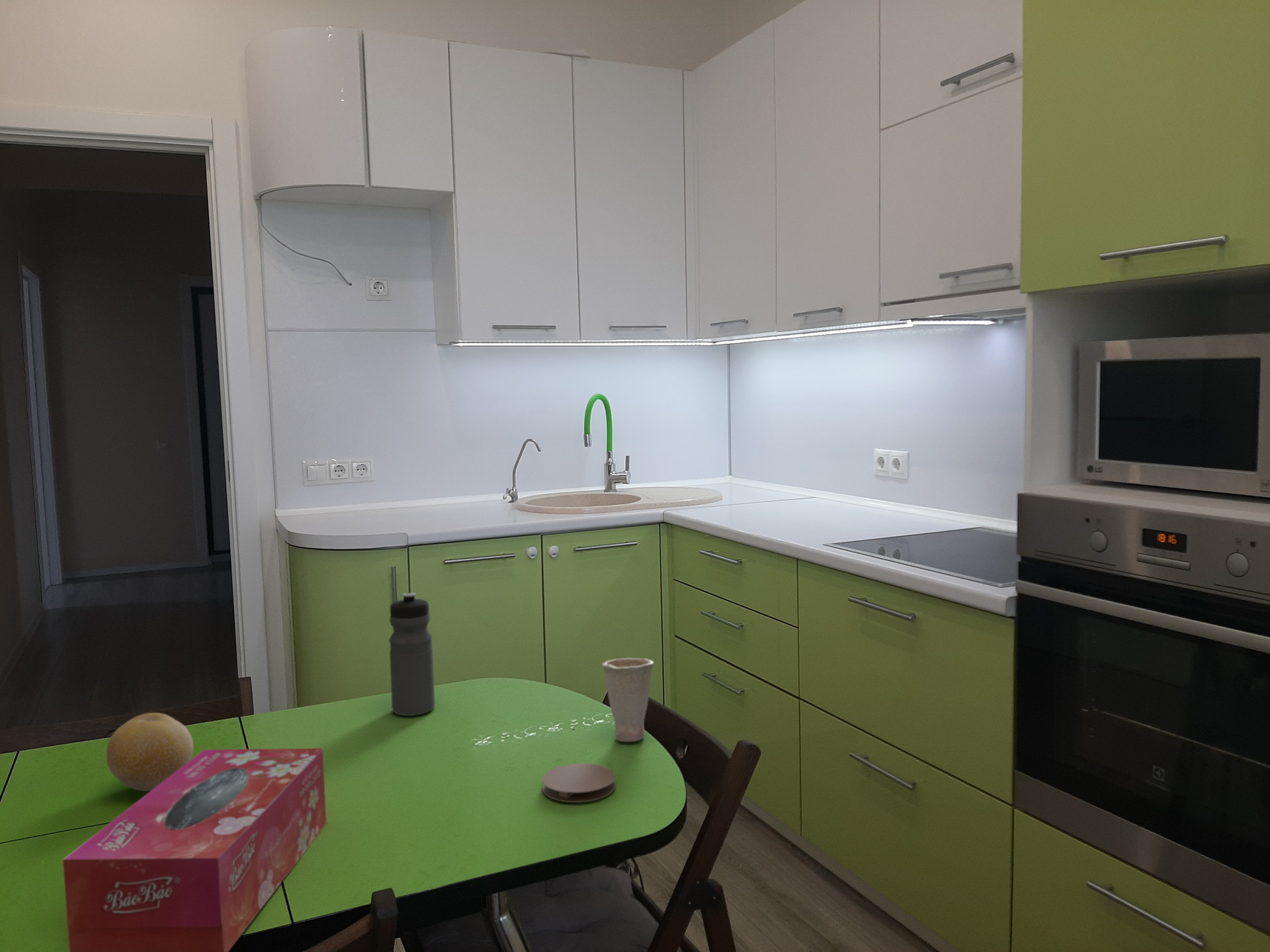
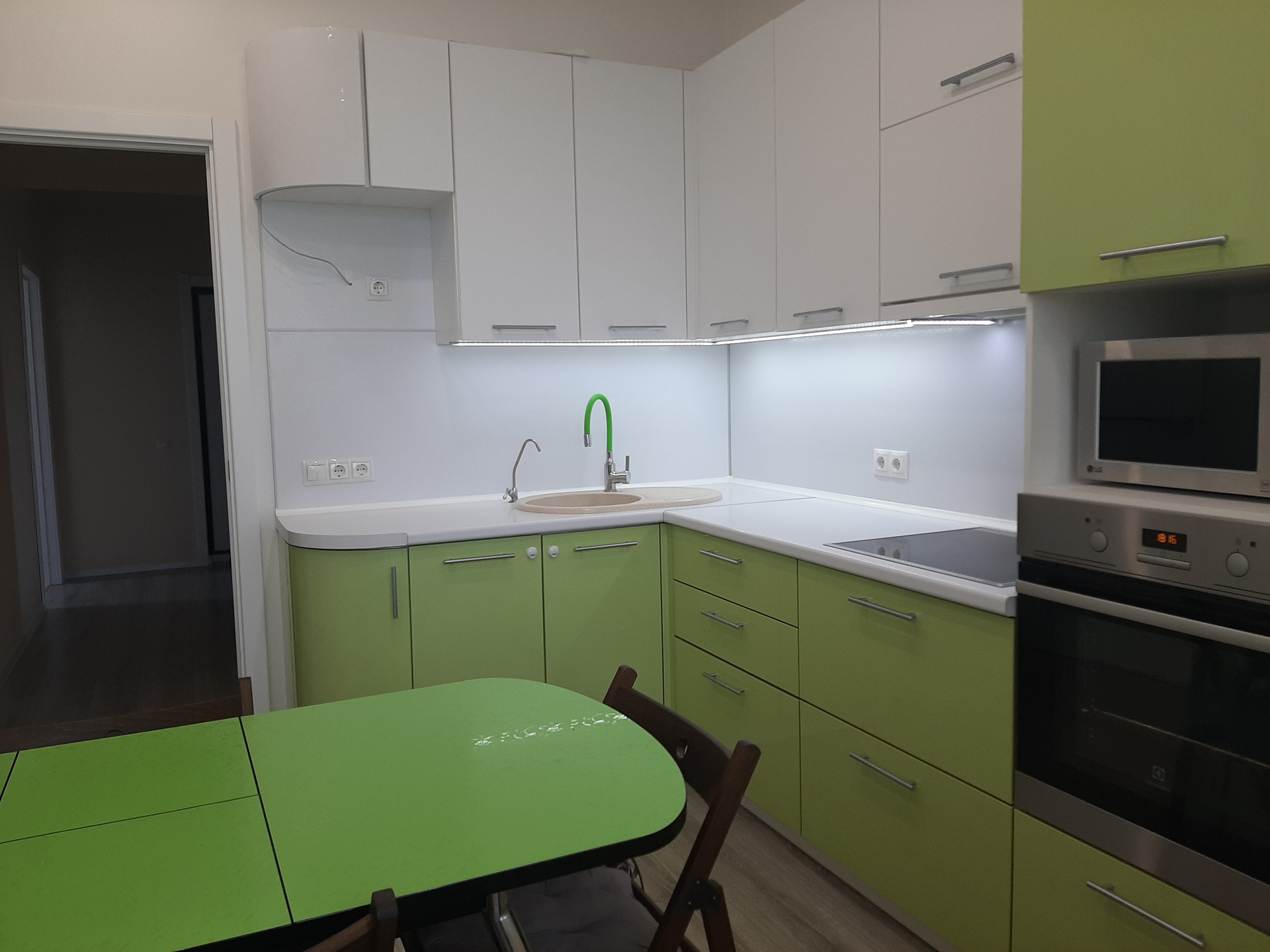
- cup (628, 697)
- water bottle (411, 651)
- fruit (151, 752)
- tissue box (212, 839)
- coaster (579, 782)
